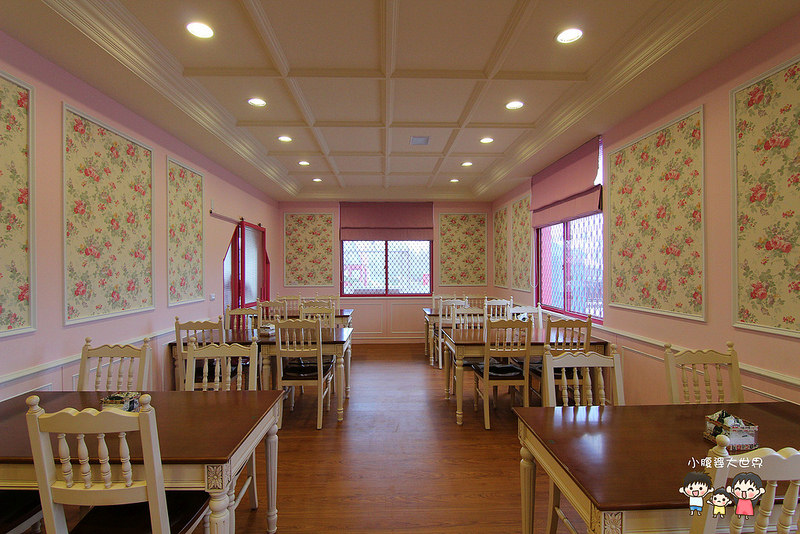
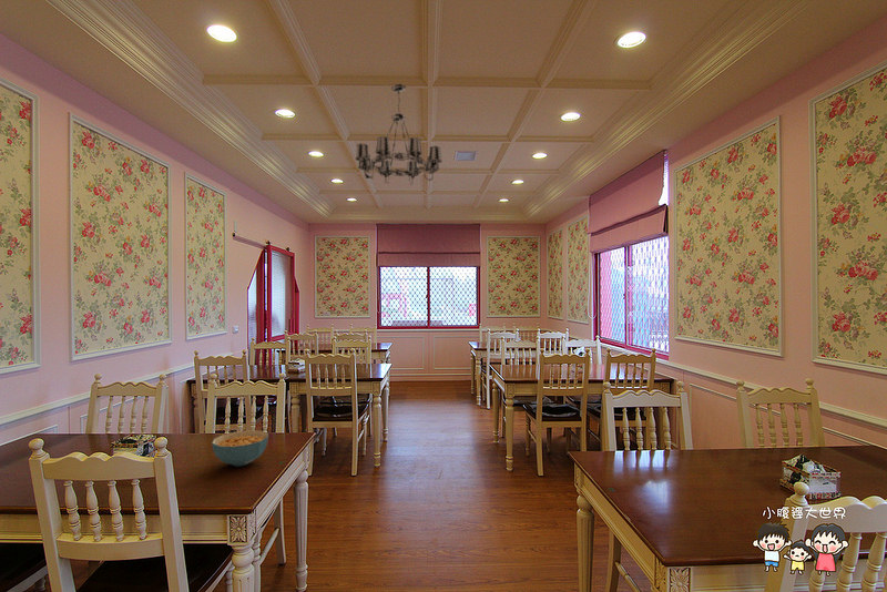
+ cereal bowl (241, 450)
+ chandelier (396, 130)
